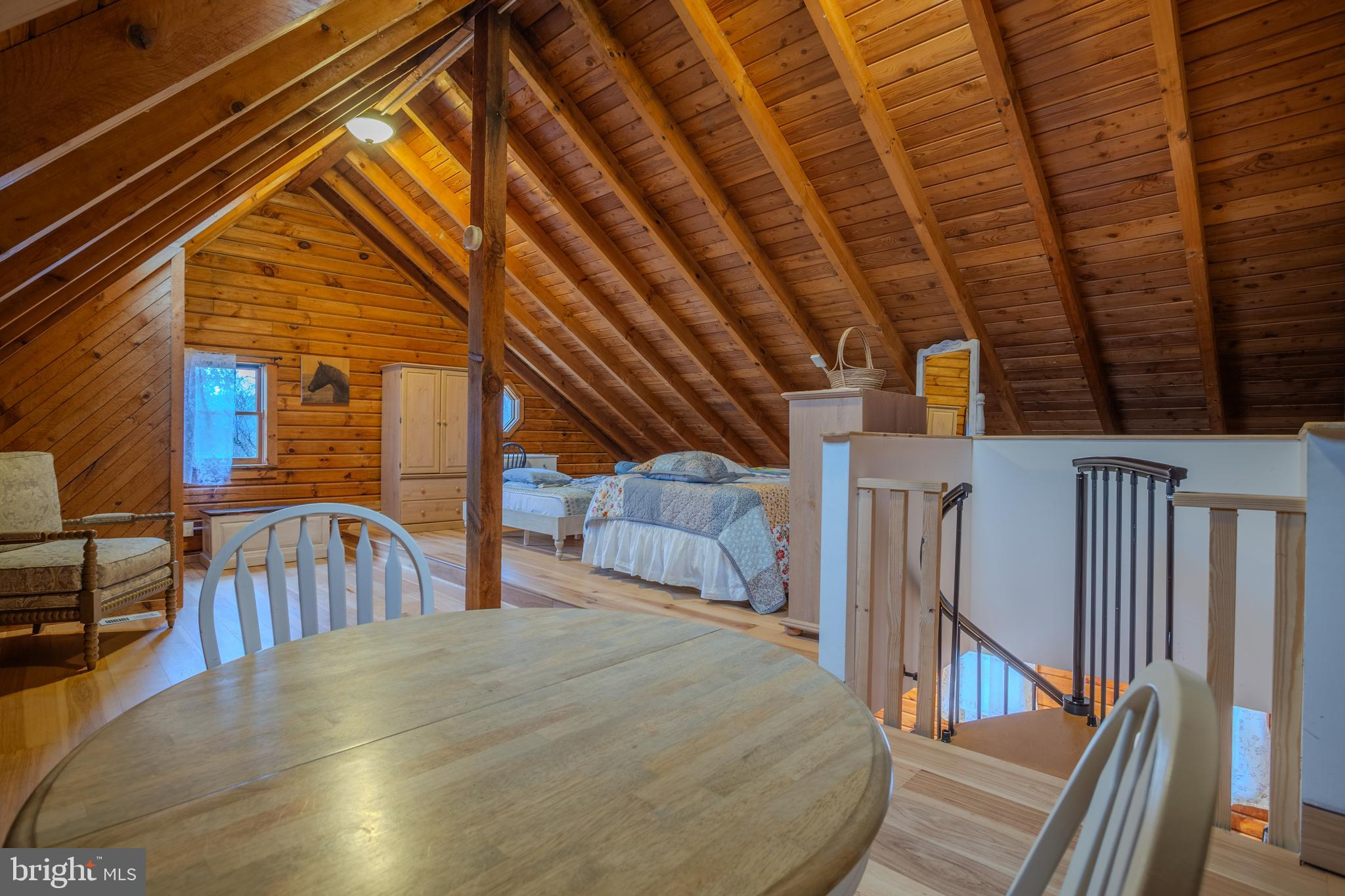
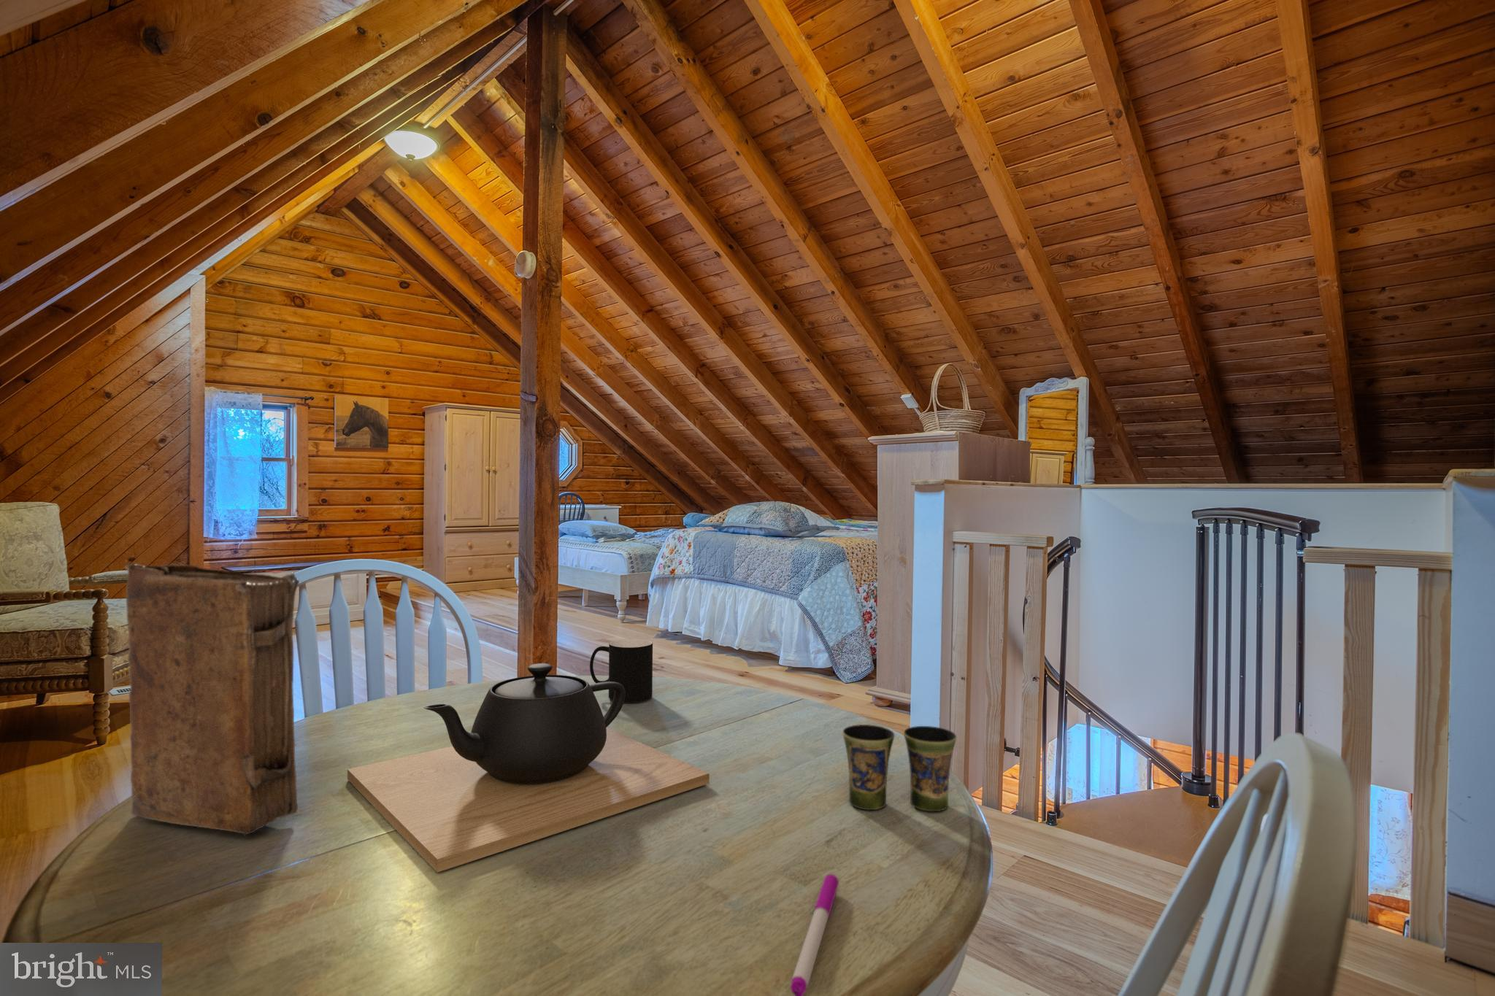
+ teapot (528, 724)
+ book (212, 693)
+ pen (816, 928)
+ cup (620, 669)
+ cup (888, 766)
